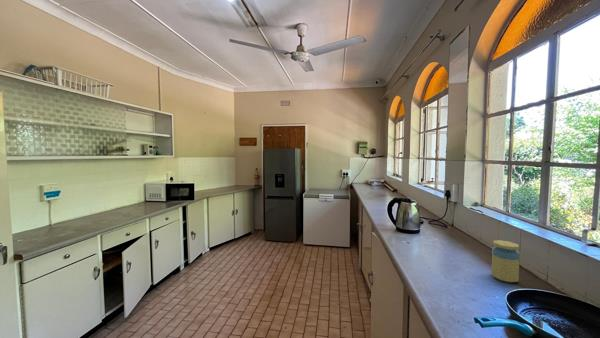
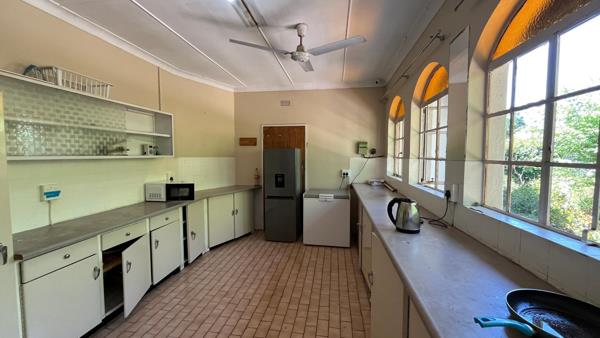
- jar (505, 260)
